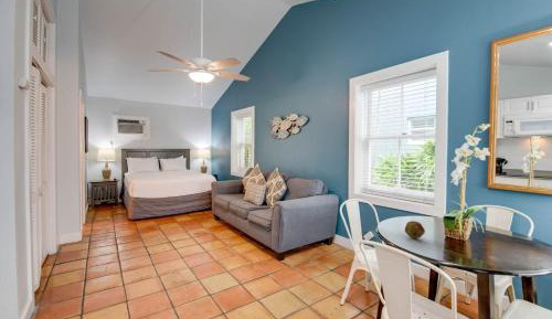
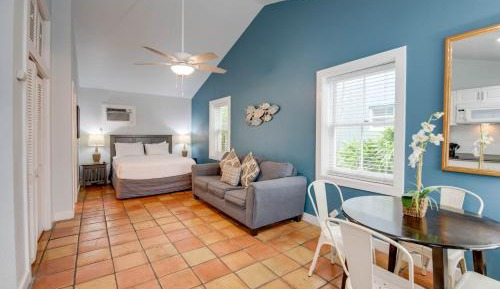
- fruit (414, 230)
